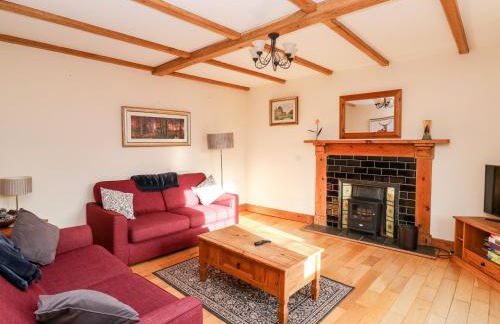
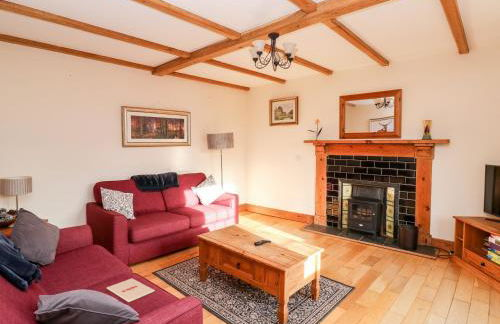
+ magazine (130, 289)
